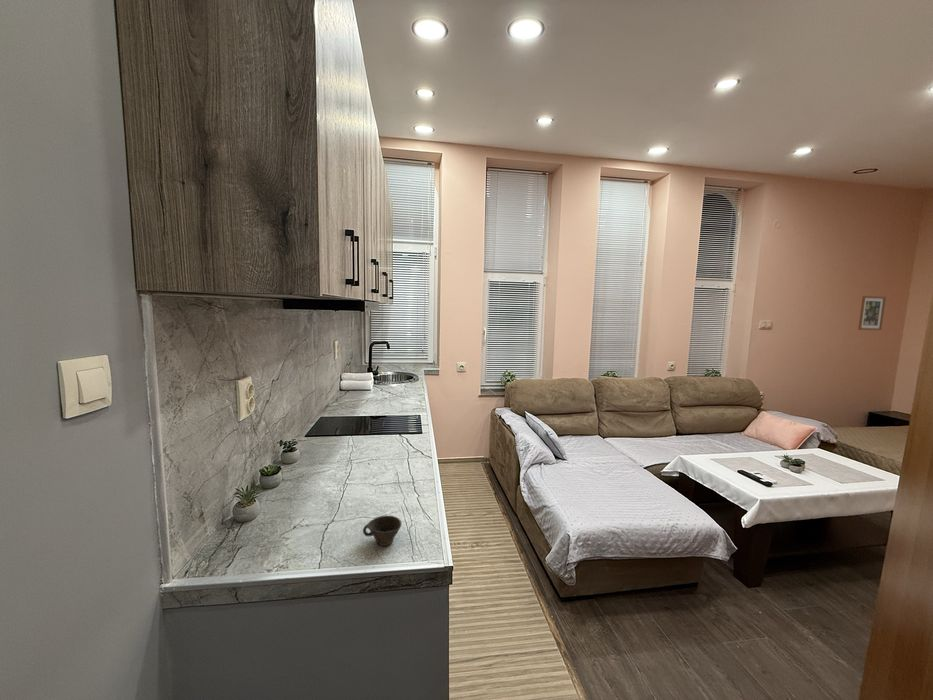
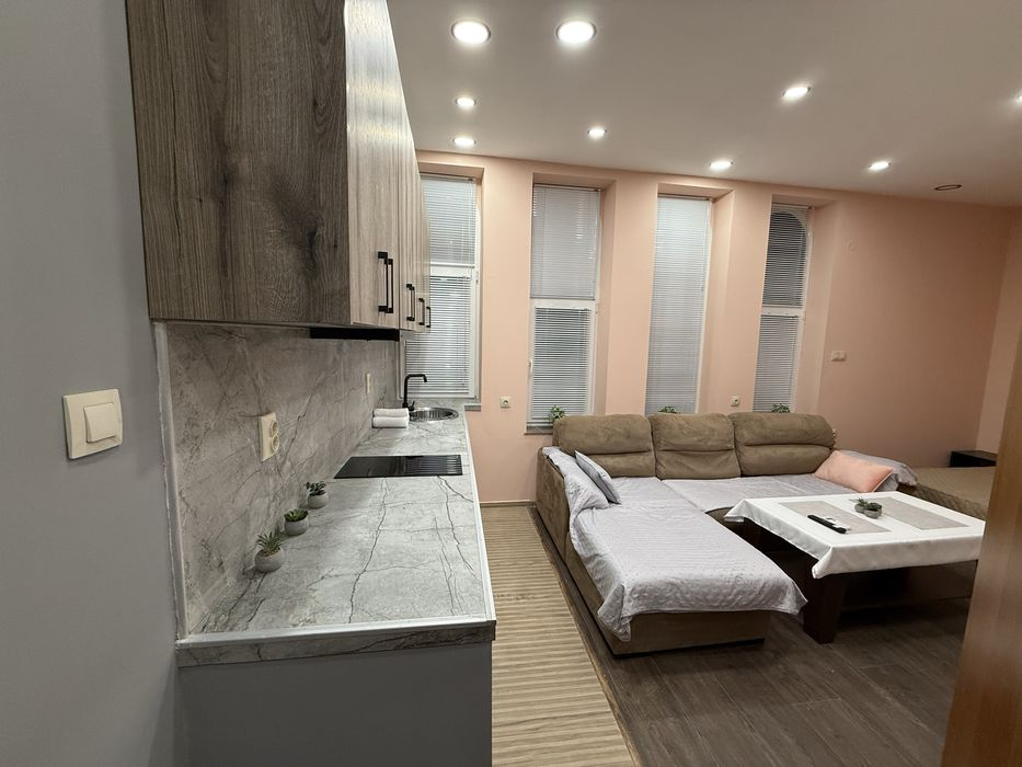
- wall art (872, 313)
- cup (382, 531)
